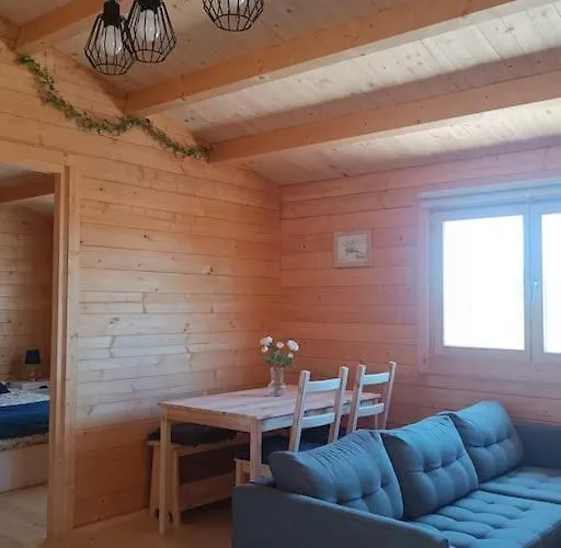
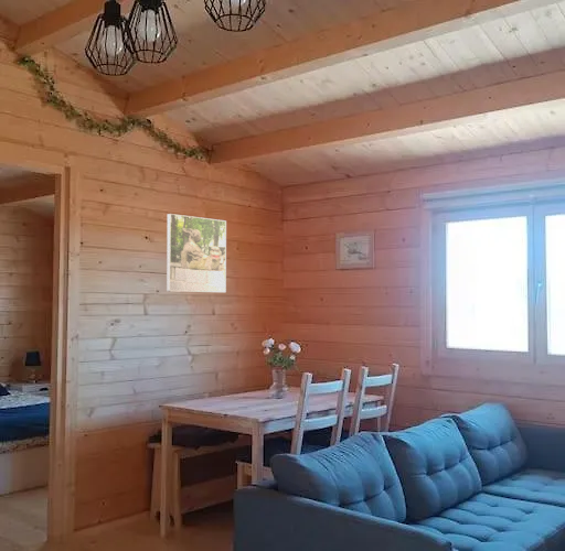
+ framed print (198, 255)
